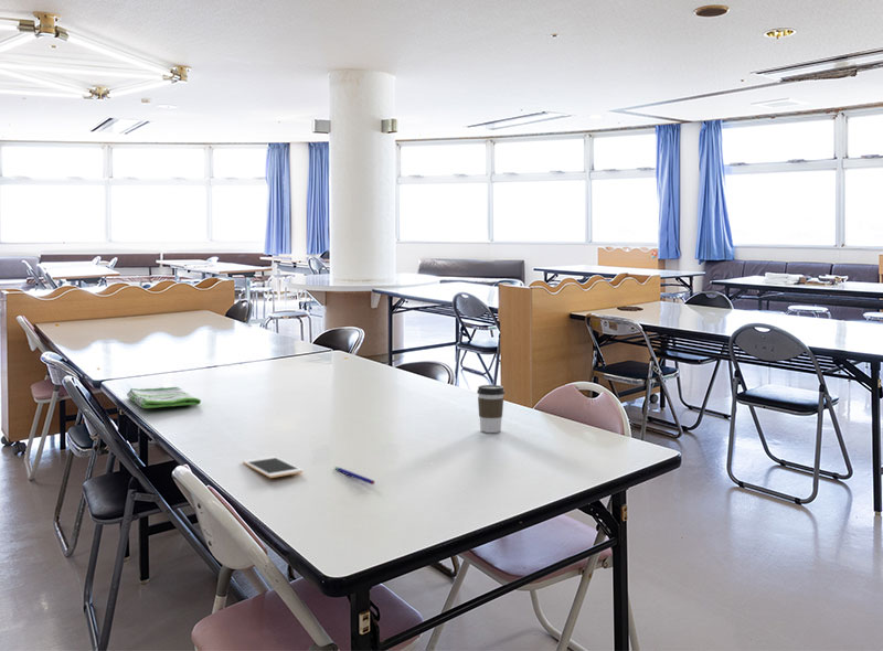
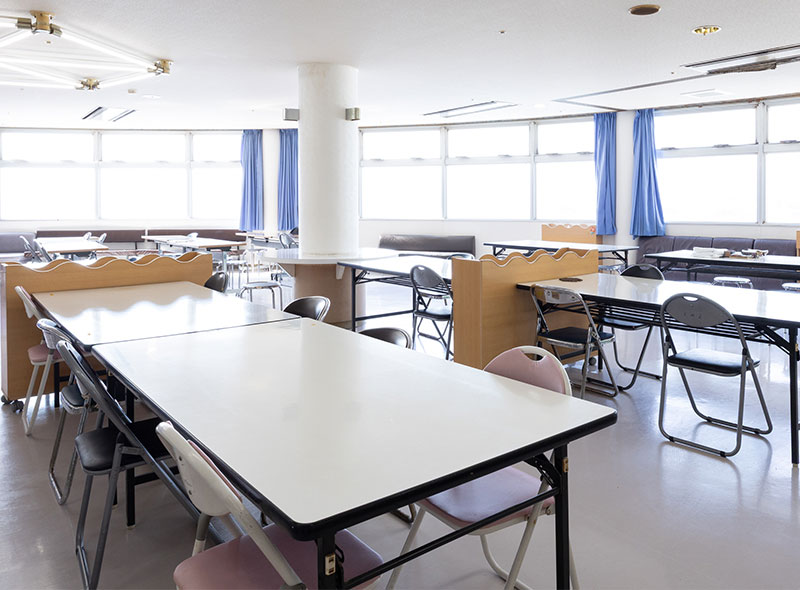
- pen (353, 474)
- coffee cup (490, 408)
- cell phone (272, 466)
- dish towel (163, 396)
